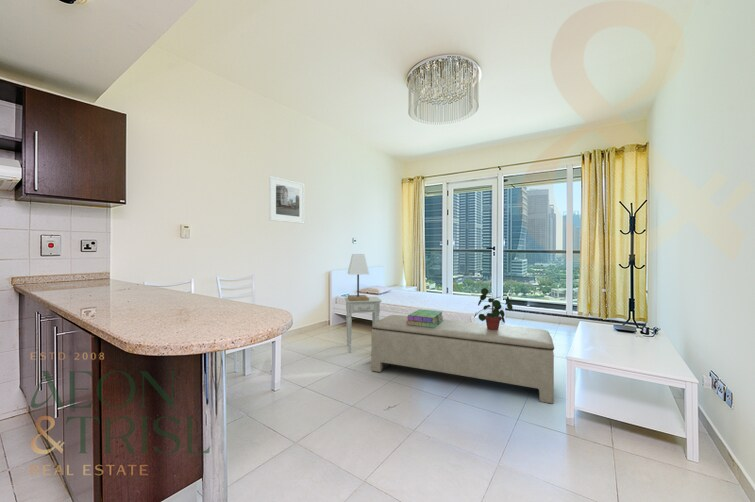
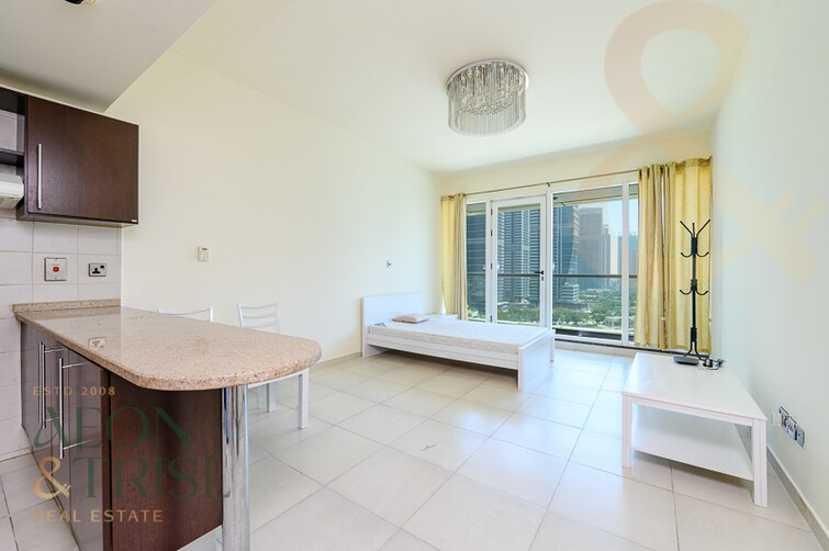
- bench (456, 350)
- nightstand (372, 322)
- lamp (358, 276)
- potted plant (492, 308)
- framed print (287, 201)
- stack of books (425, 317)
